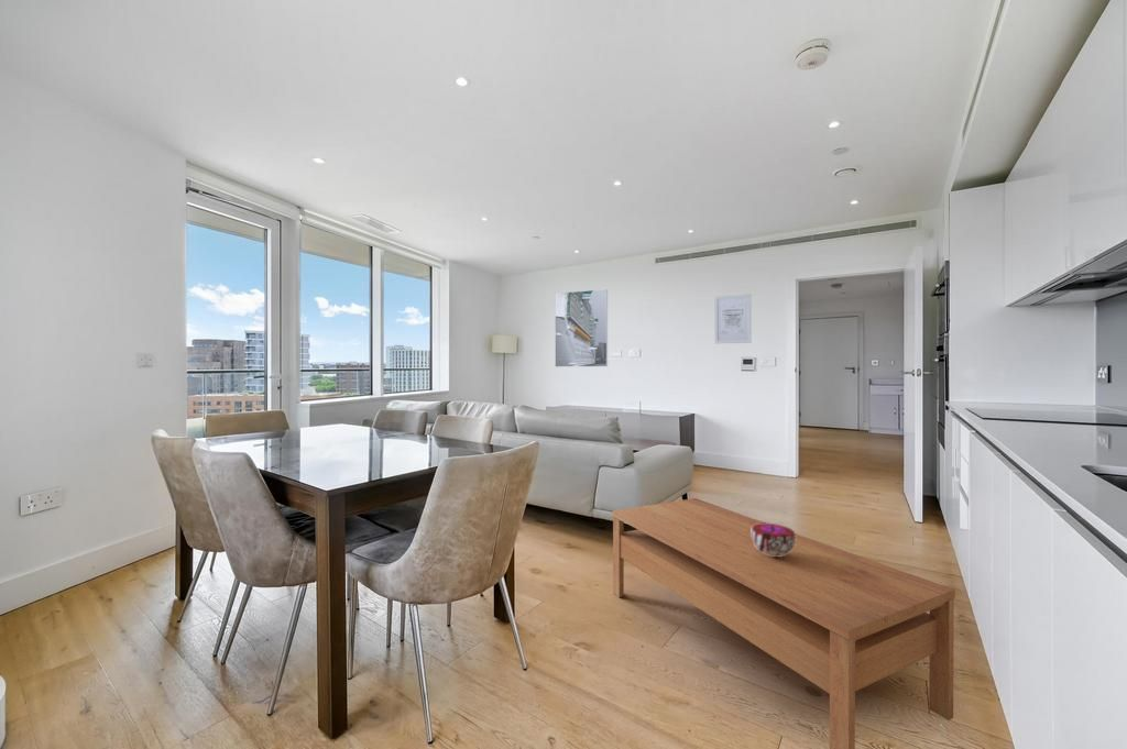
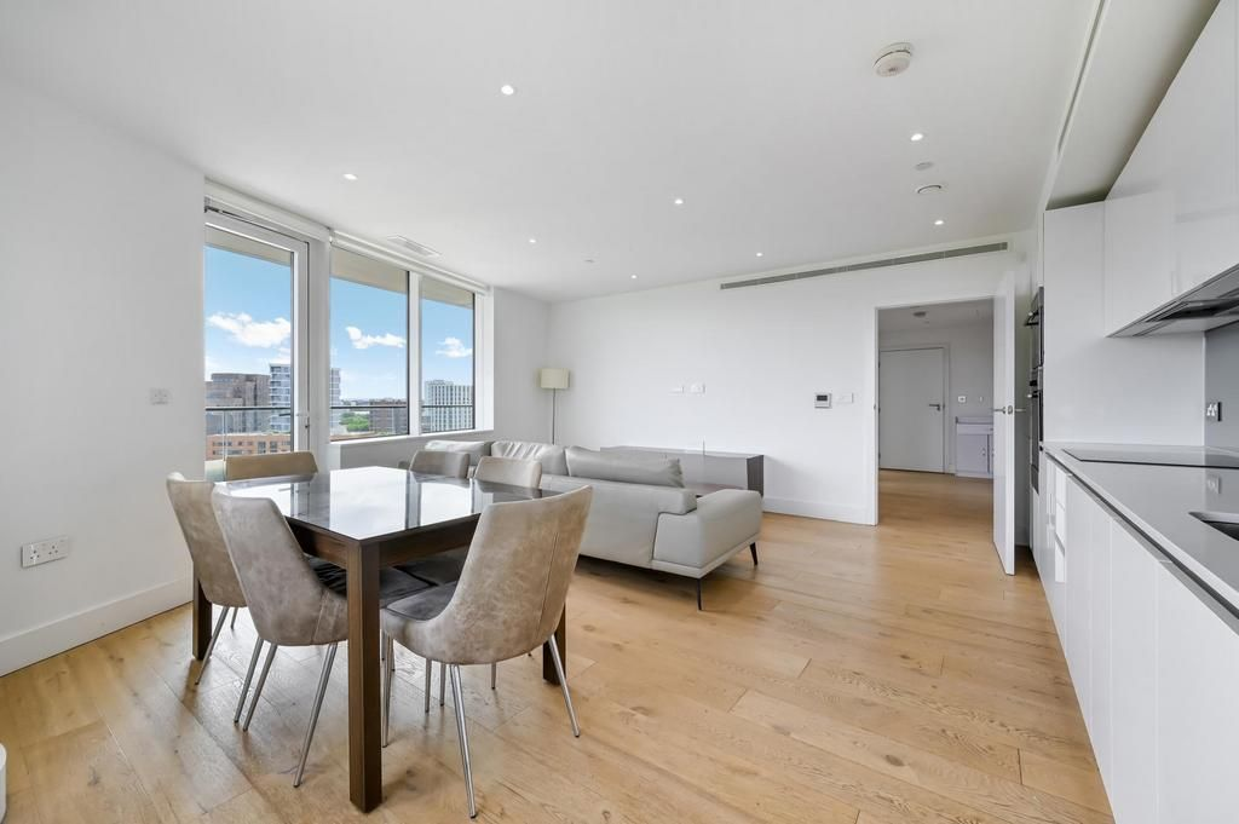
- decorative bowl (773, 541)
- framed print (580, 329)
- wall art (732, 319)
- coffee table (745, 591)
